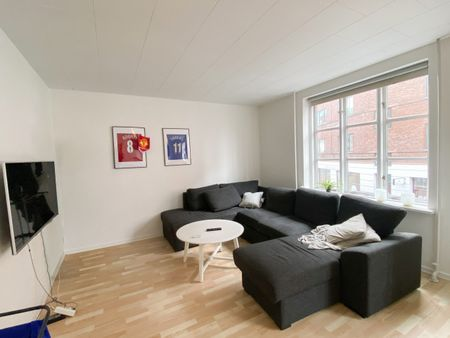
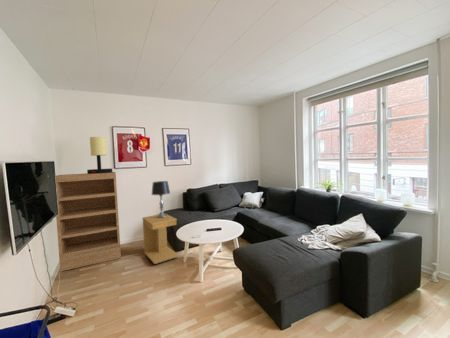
+ side table (160, 237)
+ table lamp (161, 199)
+ bookcase (90, 216)
+ table lamp (99, 155)
